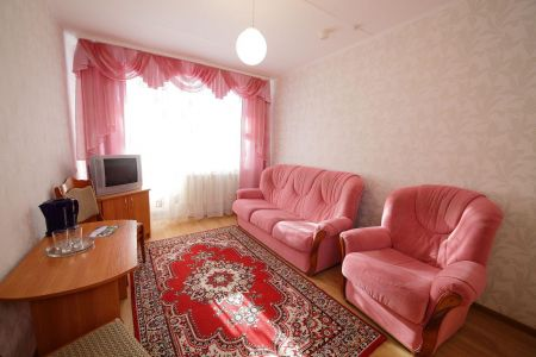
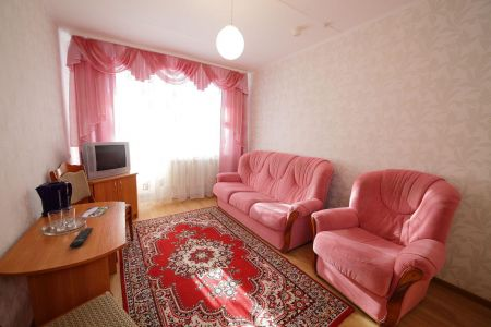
+ remote control (82, 237)
